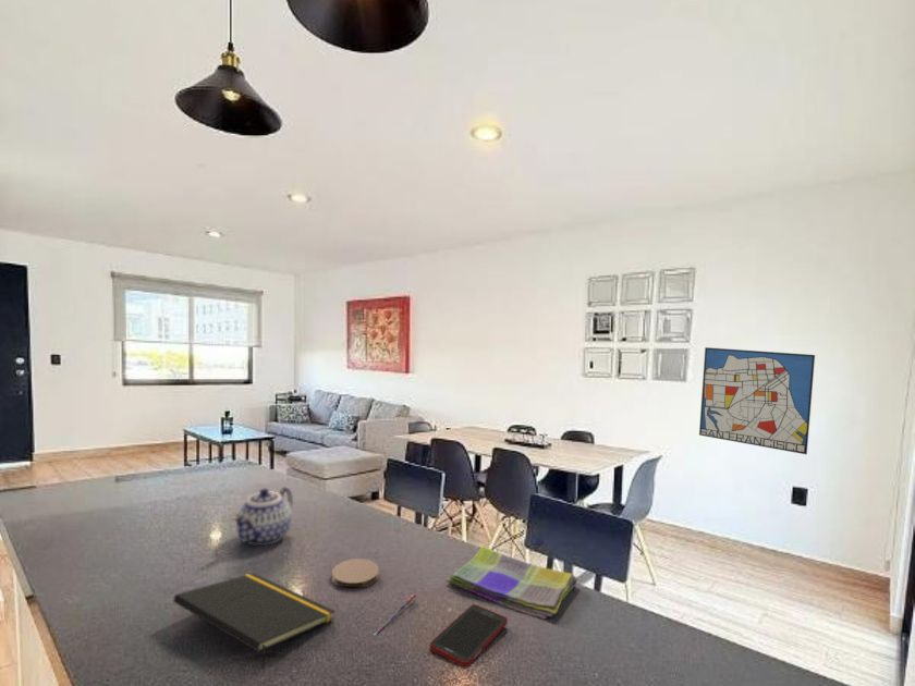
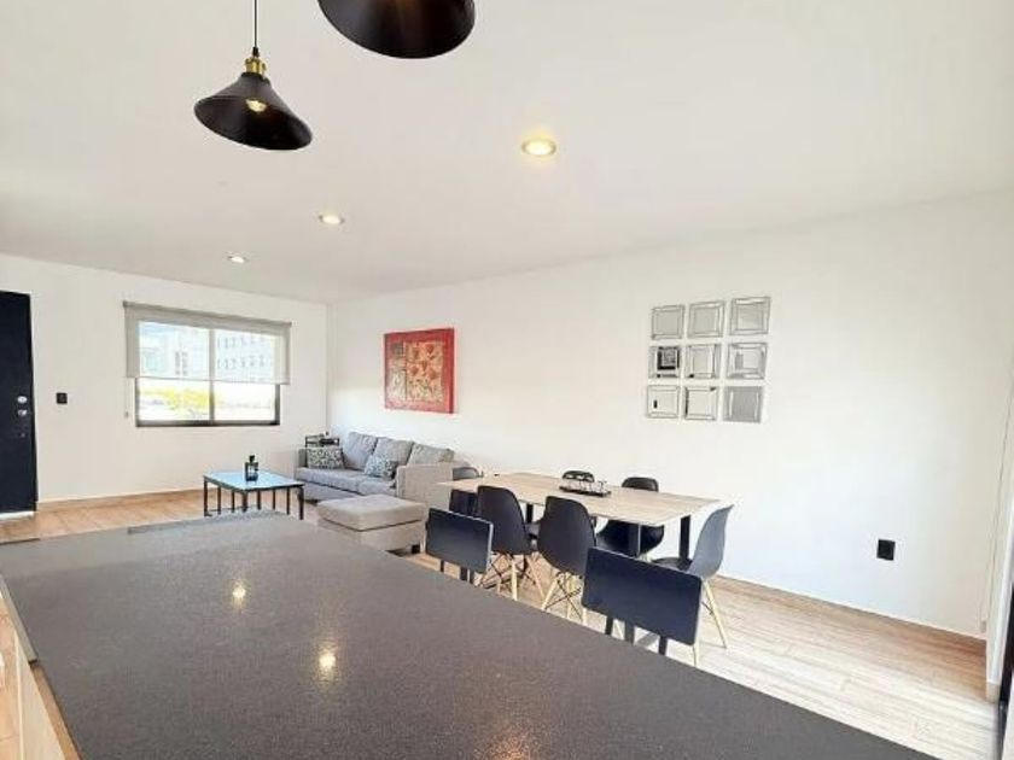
- teapot (264, 513)
- cell phone (469, 633)
- dish towel (513, 578)
- pen (395, 613)
- coaster (355, 573)
- wall art (753, 397)
- notepad (255, 607)
